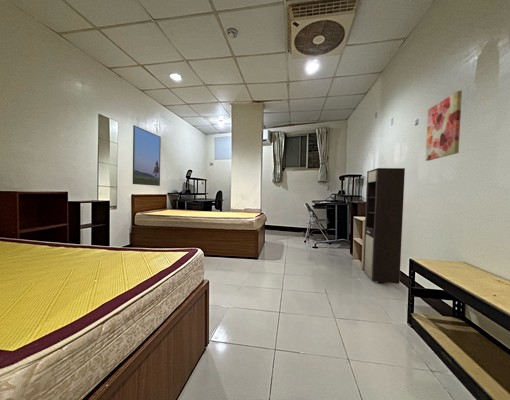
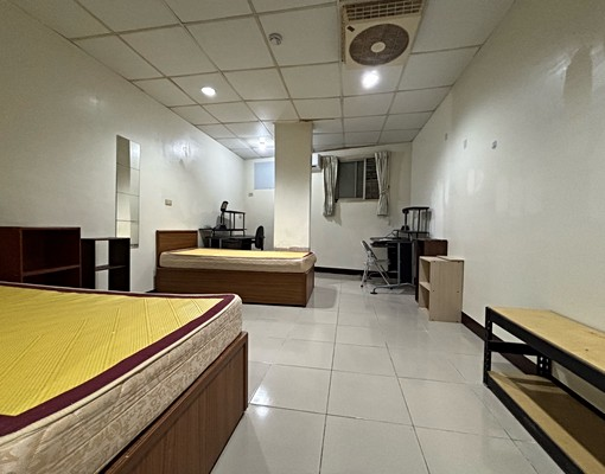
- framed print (147, 158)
- wall art (441, 129)
- cabinet (381, 224)
